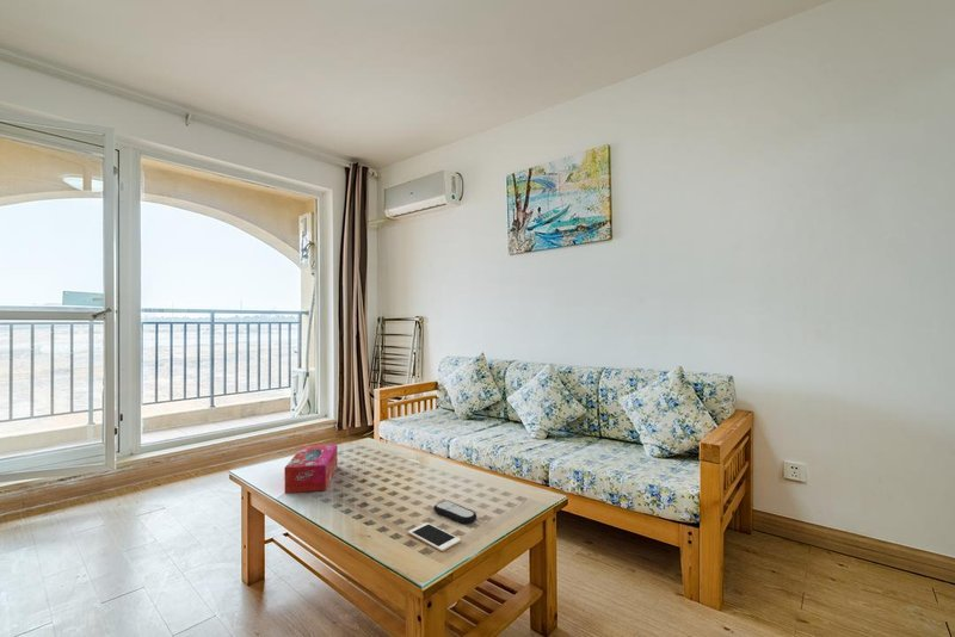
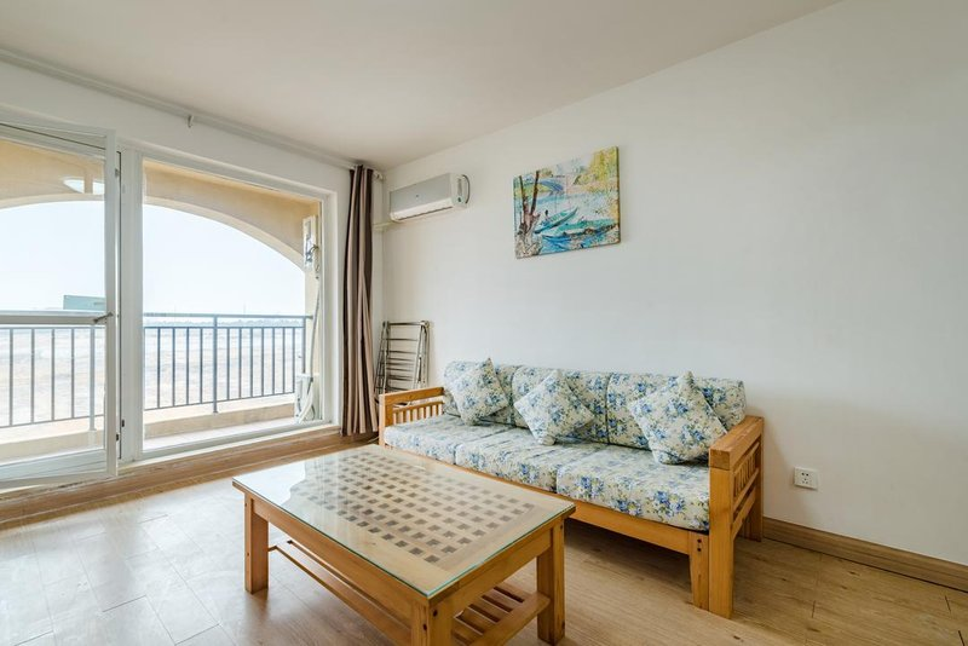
- cell phone (433, 536)
- remote control (455, 511)
- tissue box (313, 466)
